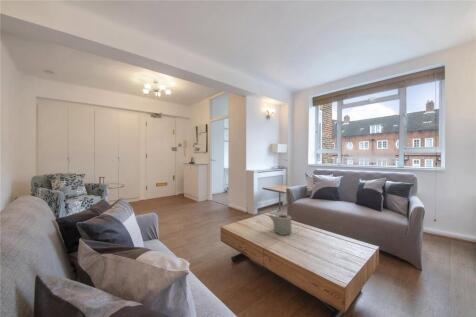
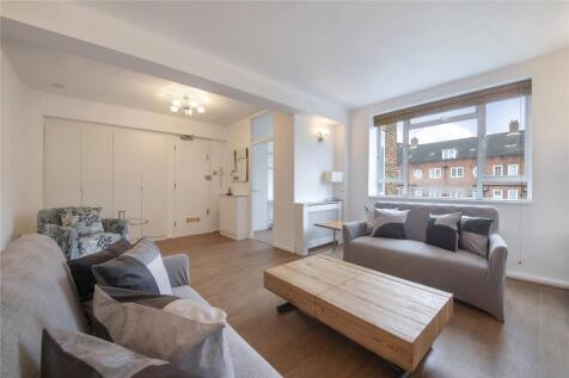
- toilet paper roll (279, 222)
